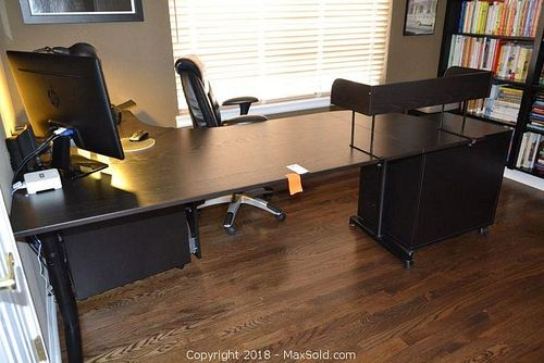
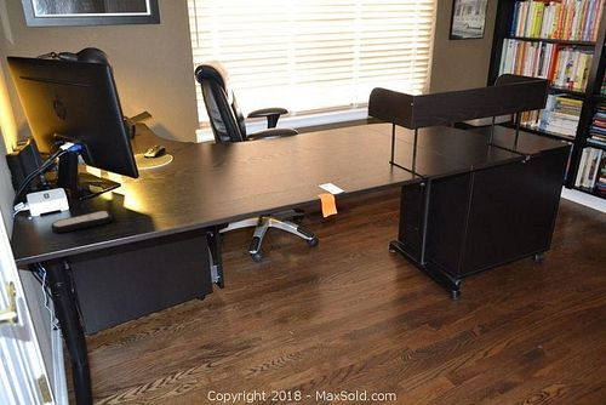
+ remote control (81, 221)
